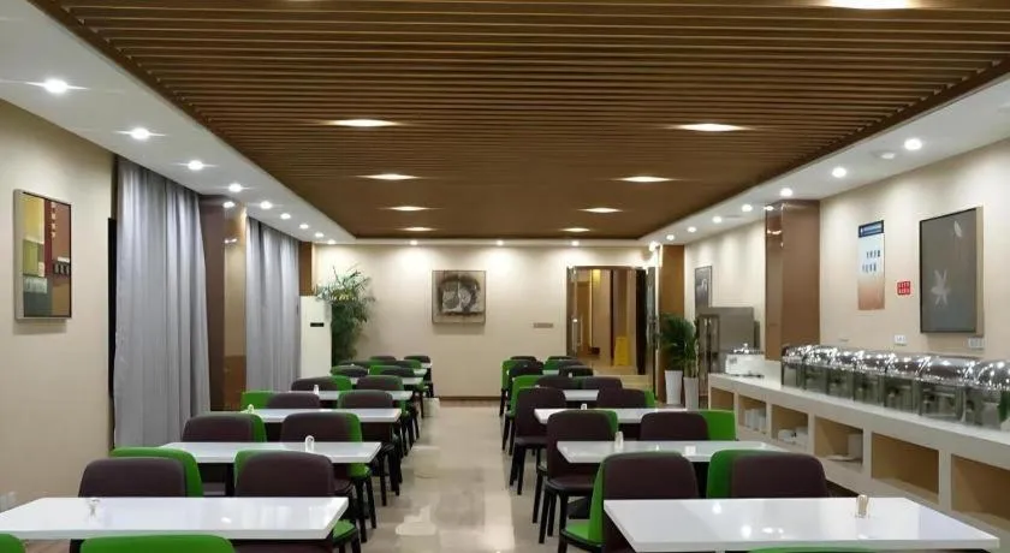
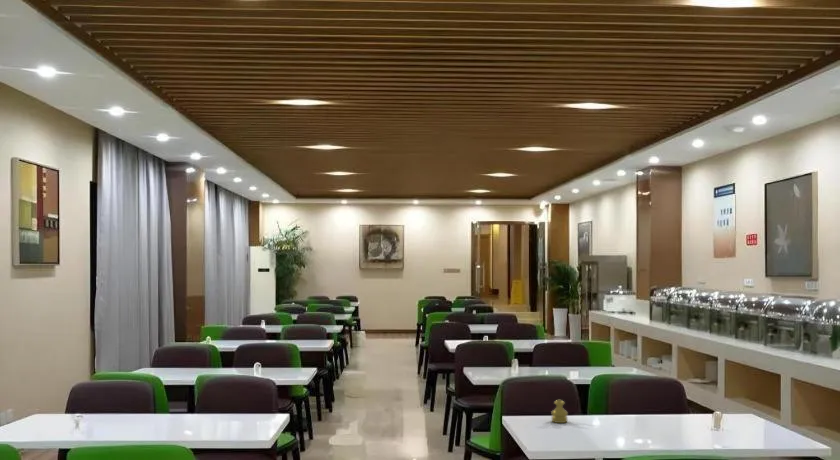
+ salt shaker (559, 410)
